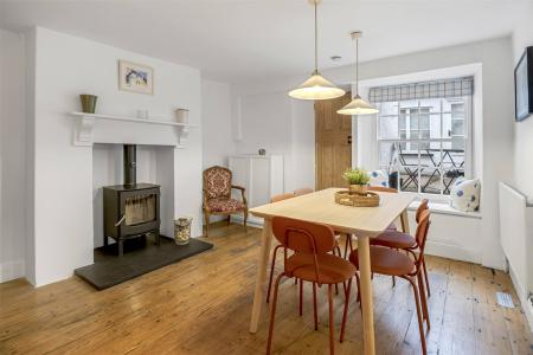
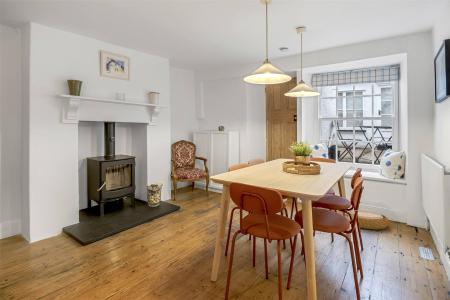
+ woven basket (366, 218)
